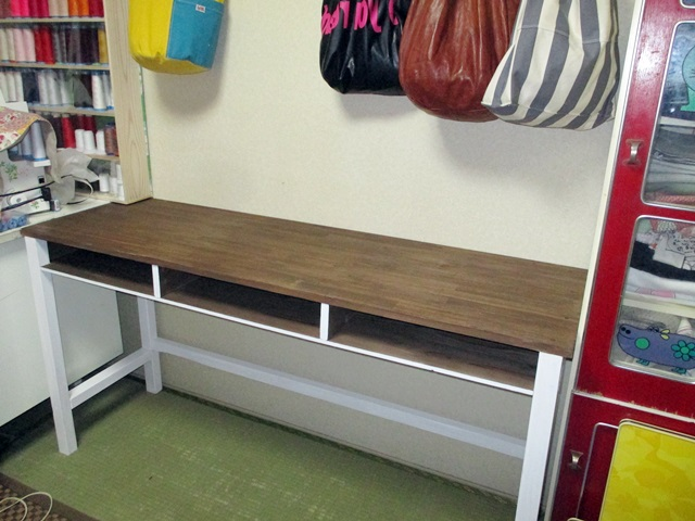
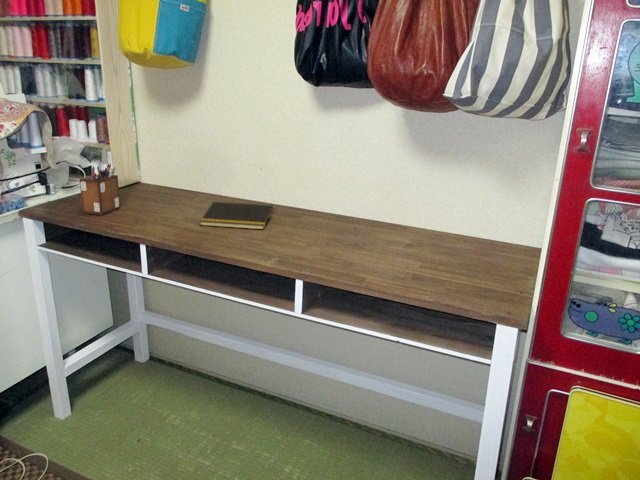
+ desk organizer (99, 187)
+ notepad (237, 215)
